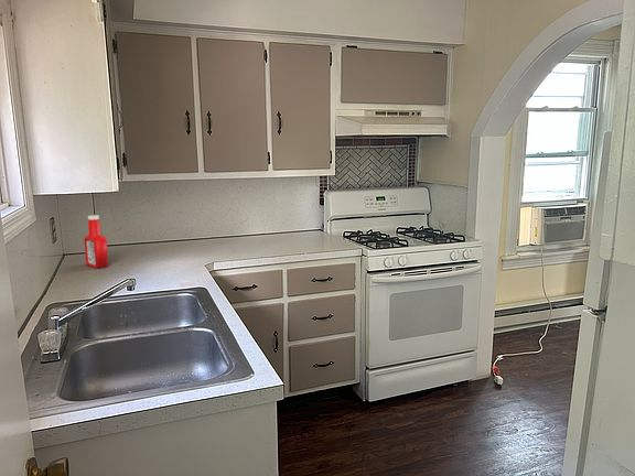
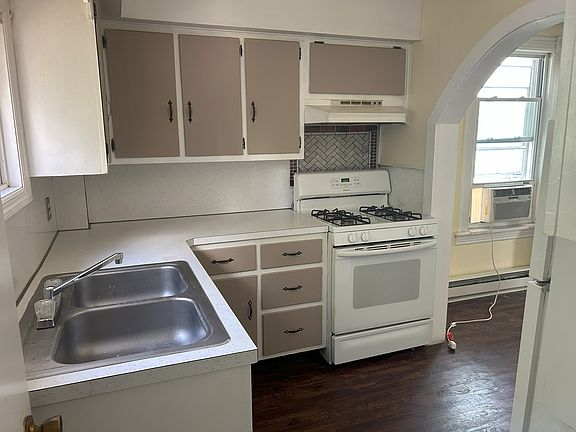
- soap bottle (95, 240)
